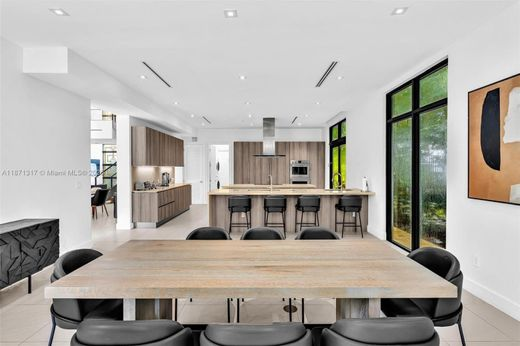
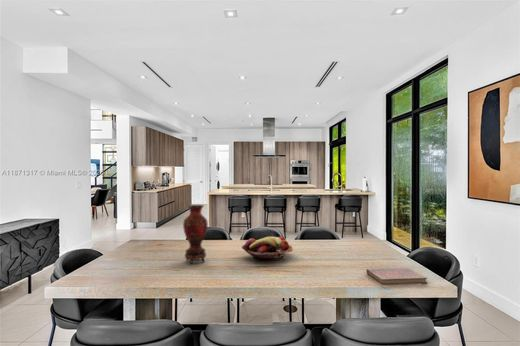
+ vase (195, 233)
+ fruit basket (268, 246)
+ diary (395, 275)
